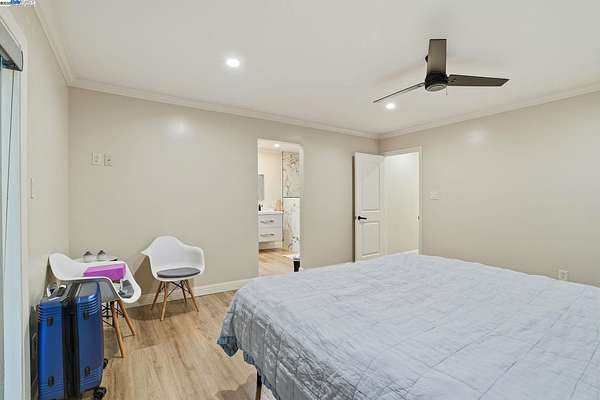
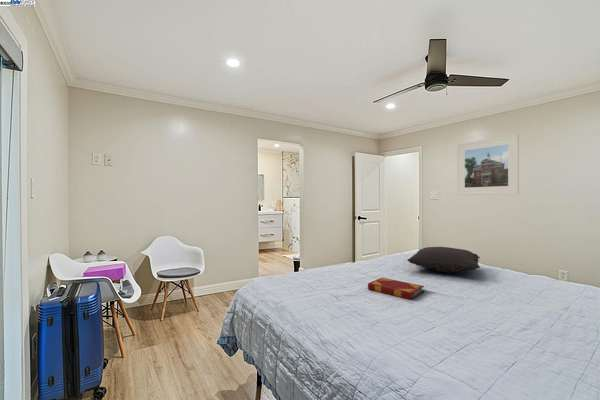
+ pillow (444, 258)
+ hardback book (395, 287)
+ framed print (485, 167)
